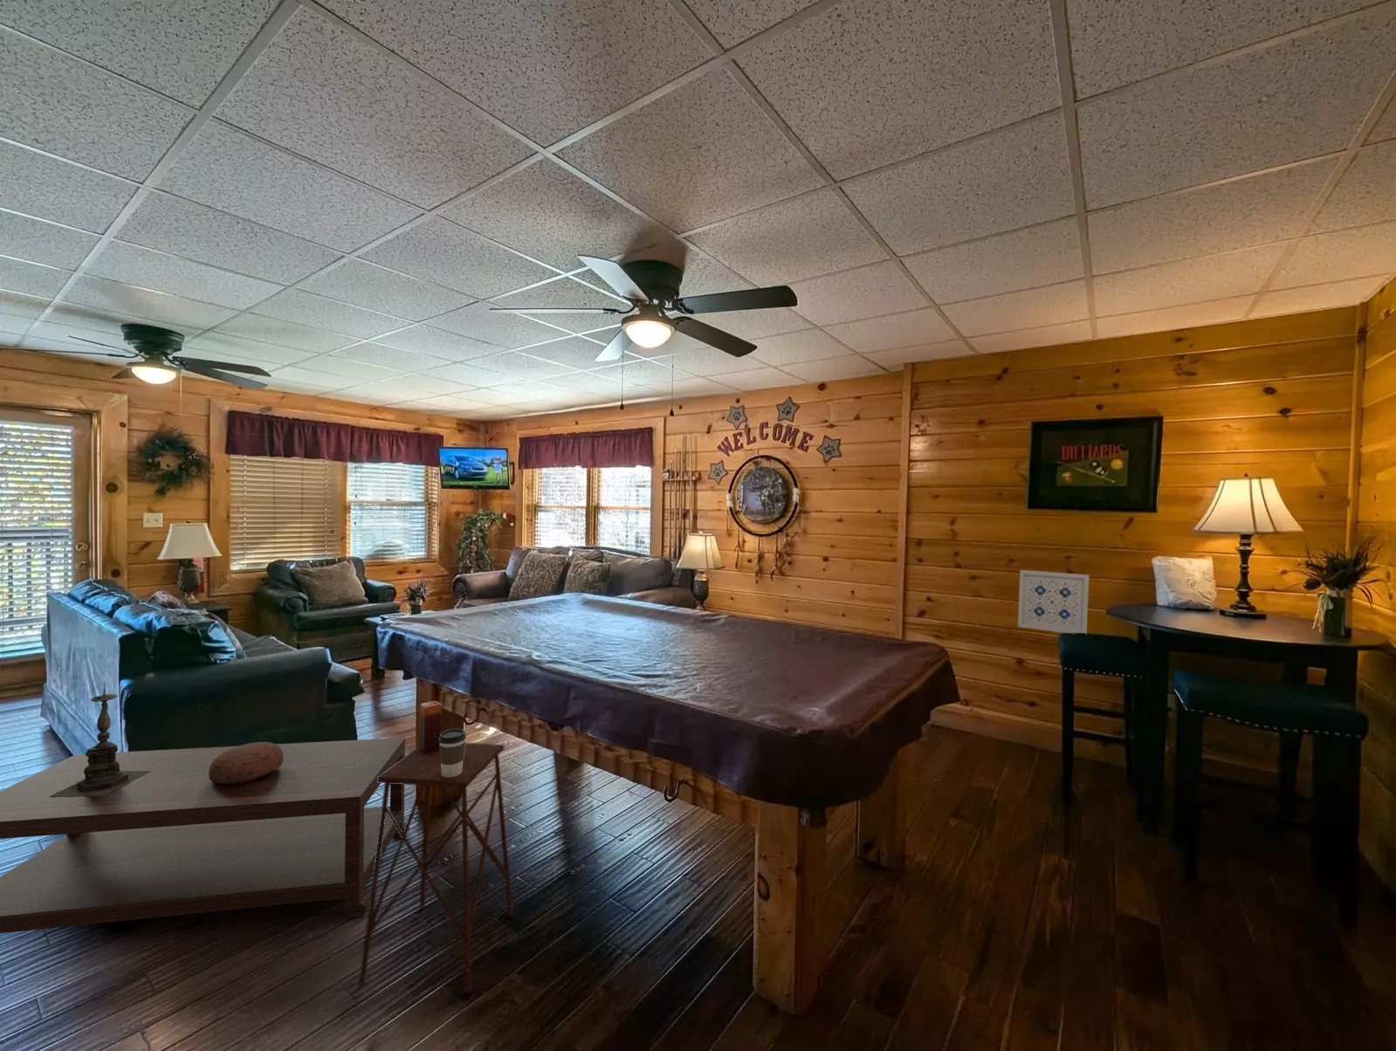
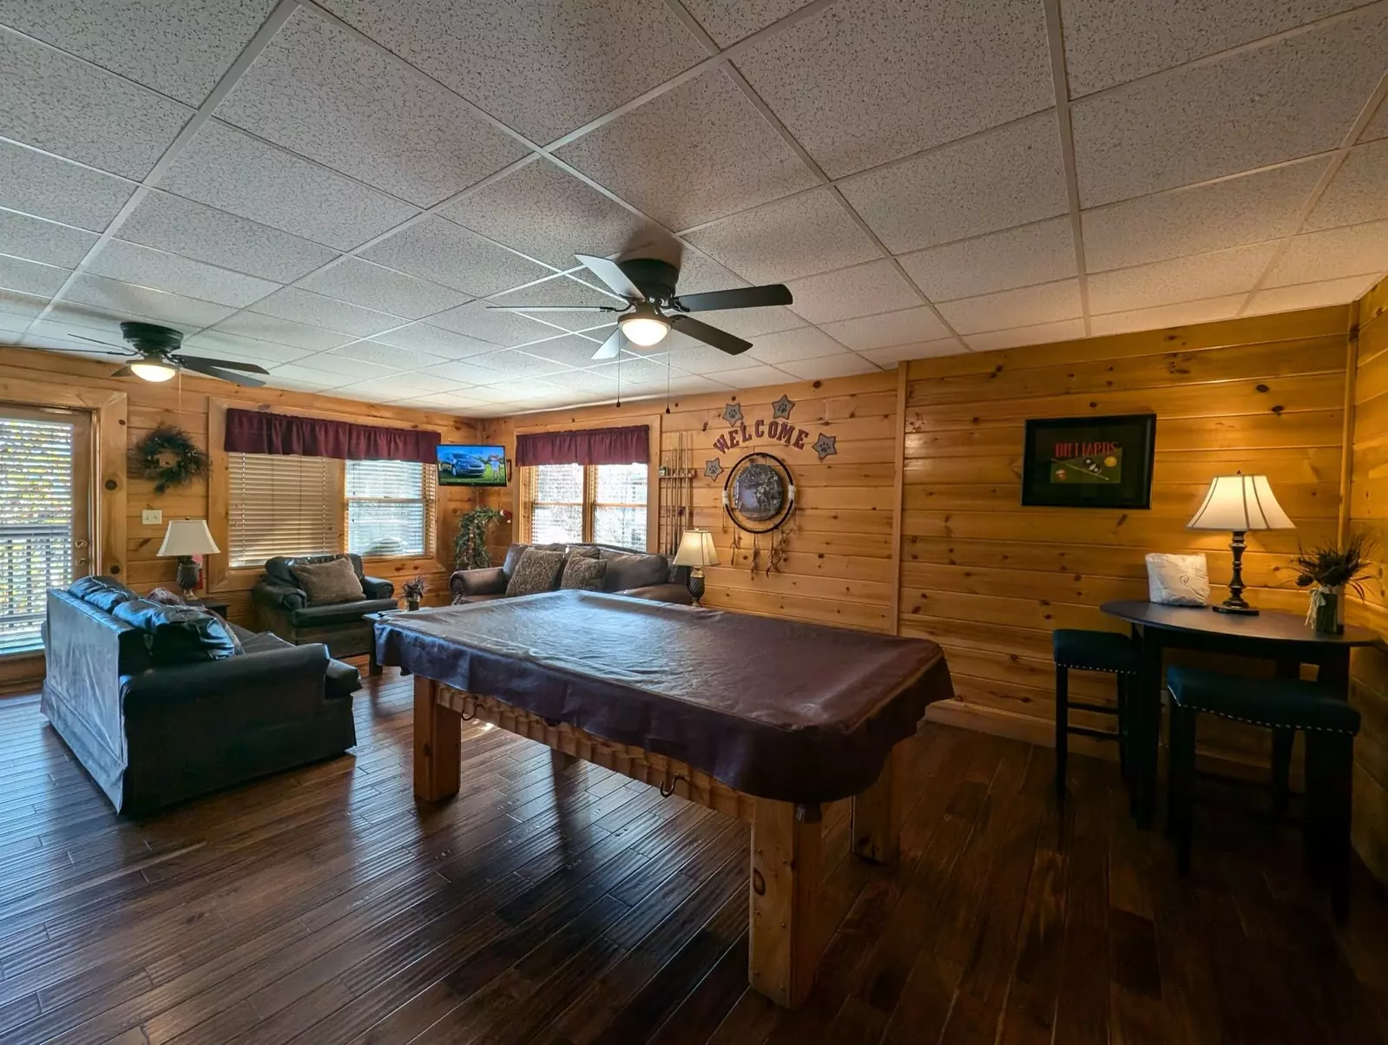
- candle (431, 725)
- coffee cup (452, 753)
- wall art (1053, 602)
- candle holder (102, 732)
- side table (441, 849)
- coffee table (208, 830)
- decorative bowl (247, 761)
